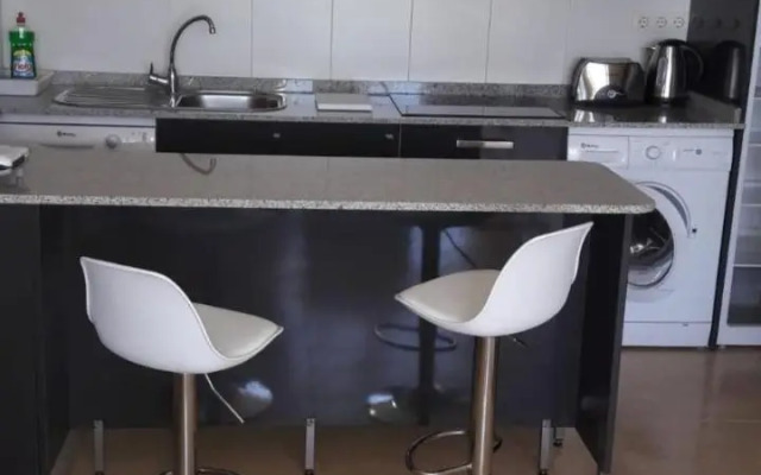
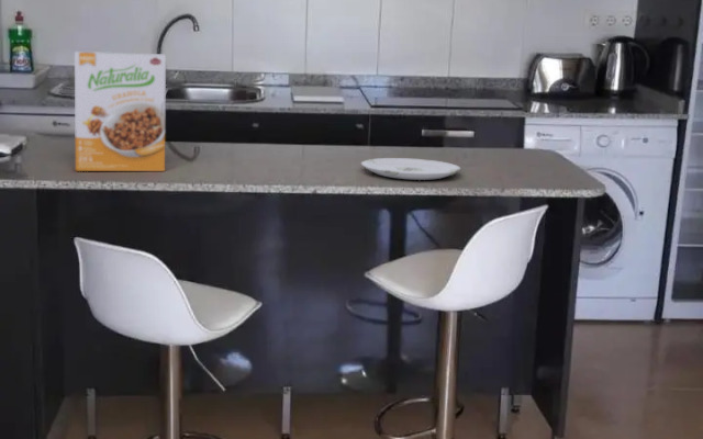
+ cereal box (120, 111)
+ plate (410, 169)
